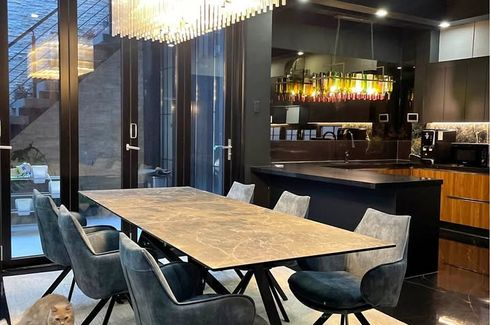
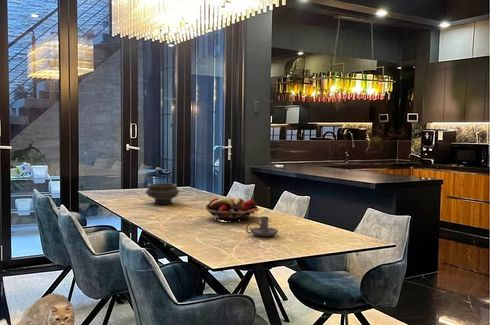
+ fruit basket (232, 207)
+ candle holder (261, 226)
+ bowl (162, 193)
